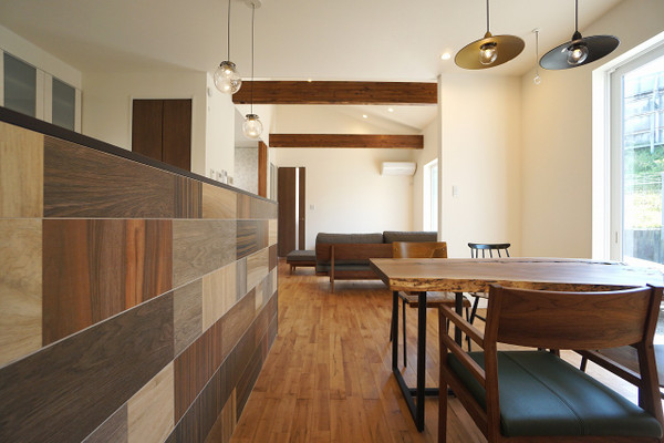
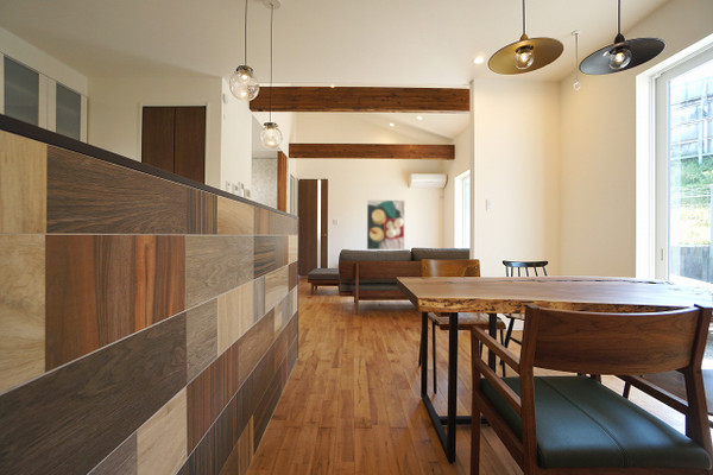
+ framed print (385, 224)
